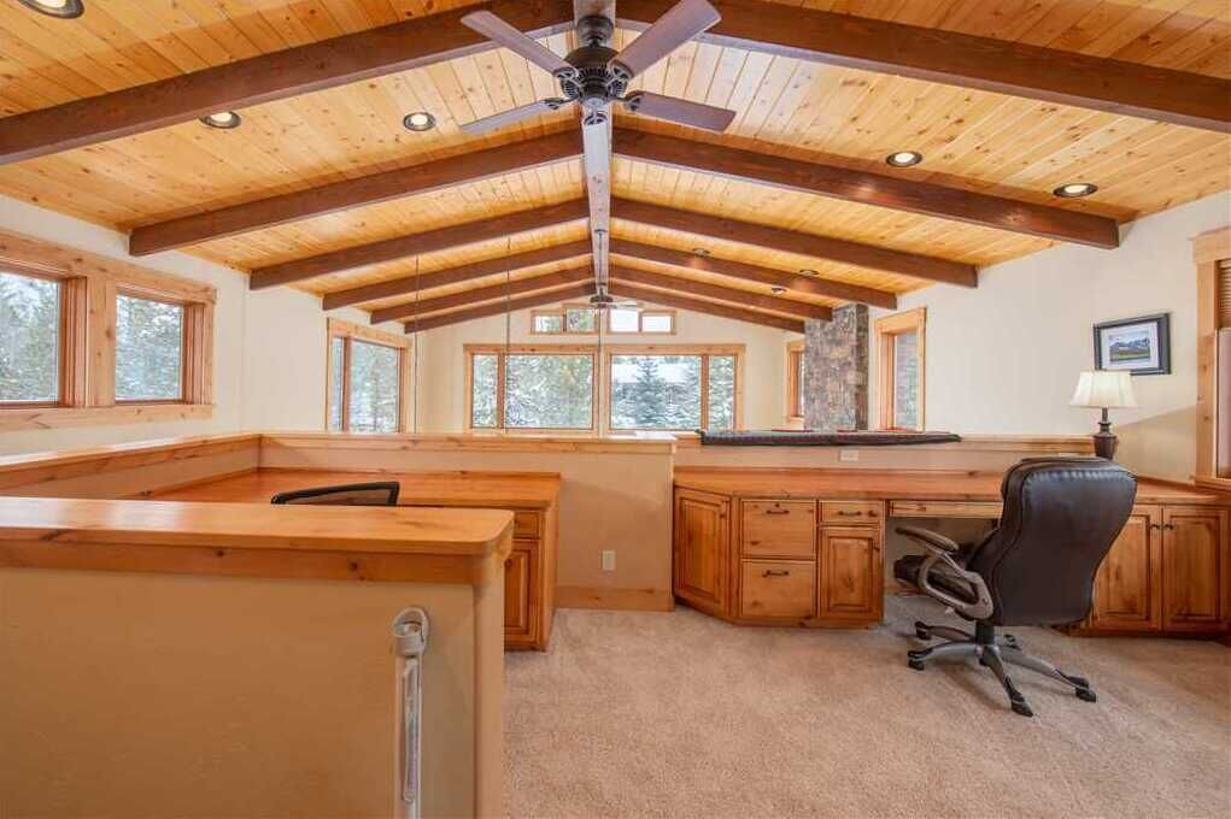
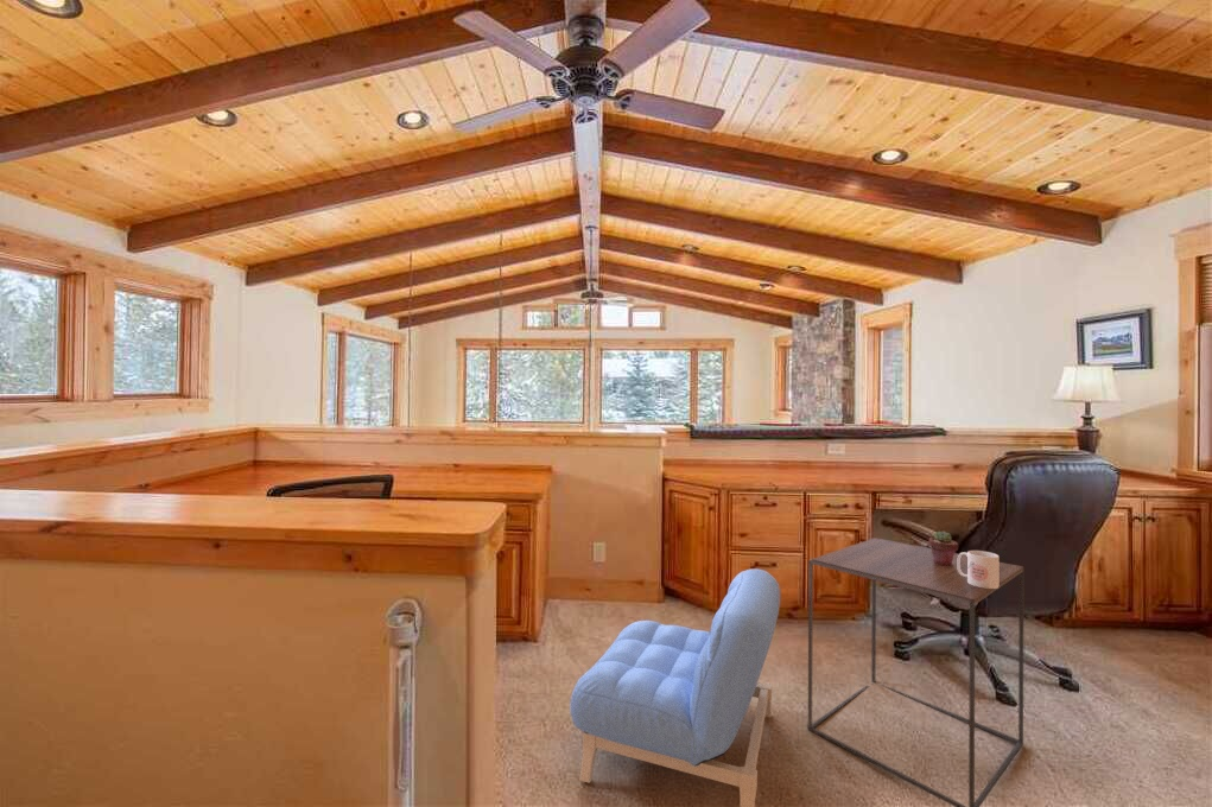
+ potted succulent (943, 546)
+ mug (976, 566)
+ armchair (681, 660)
+ side table (875, 649)
